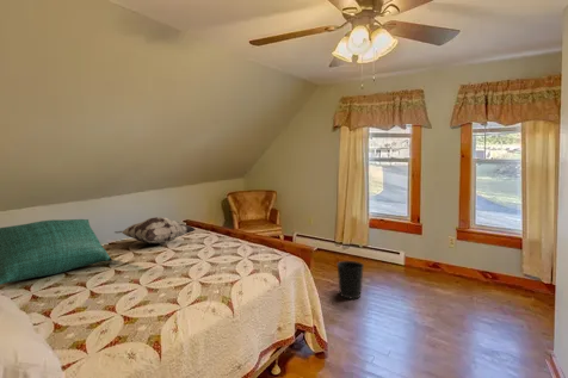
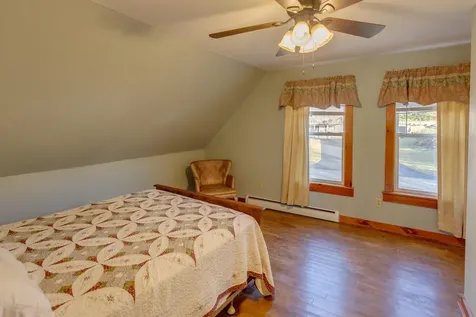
- wastebasket (350, 279)
- decorative pillow (155, 230)
- cushion (49, 247)
